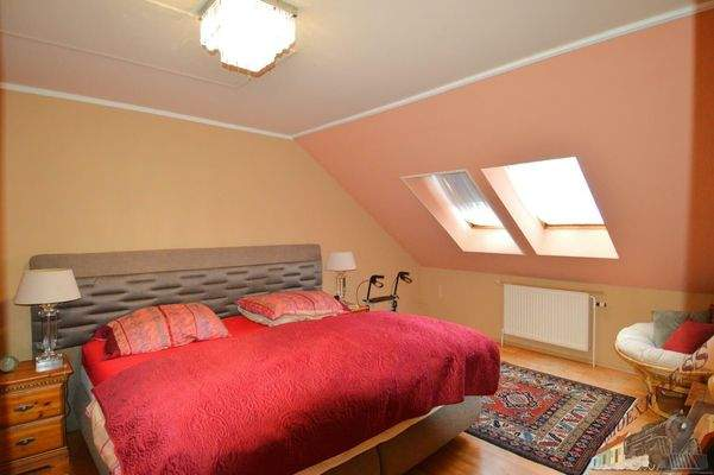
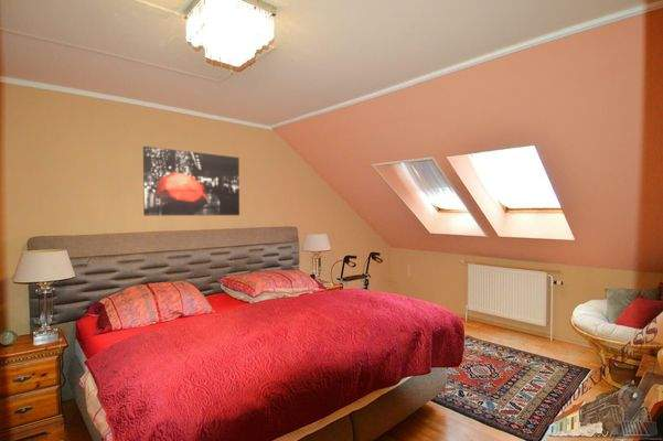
+ wall art (195, 183)
